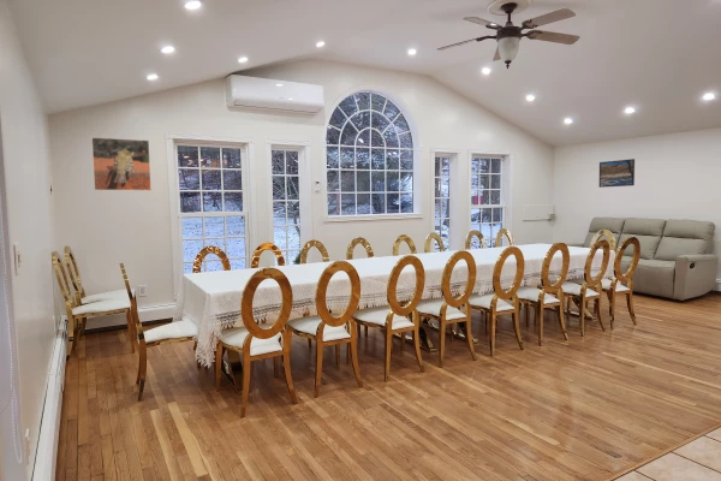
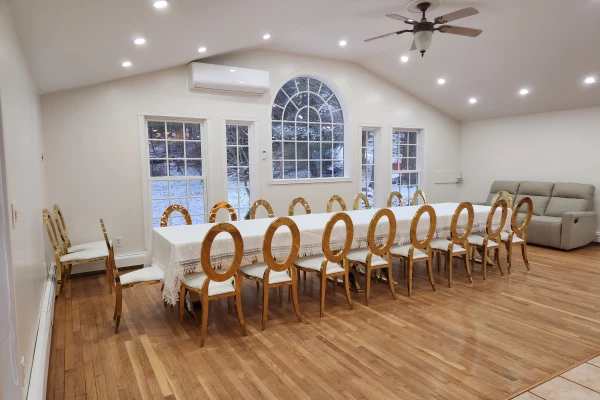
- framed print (615, 173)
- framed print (121, 165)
